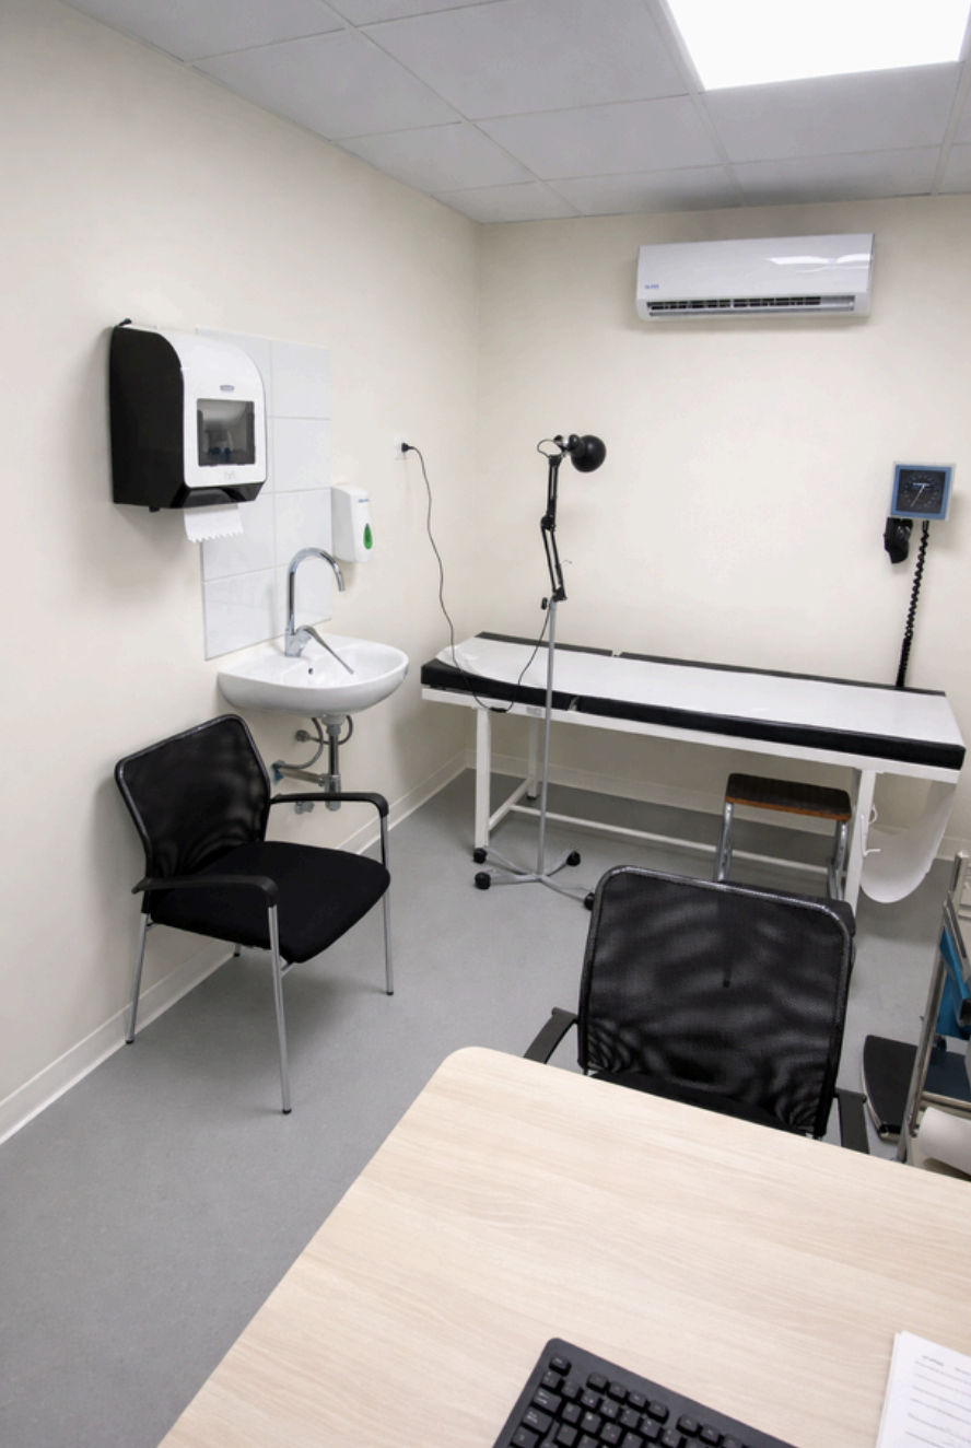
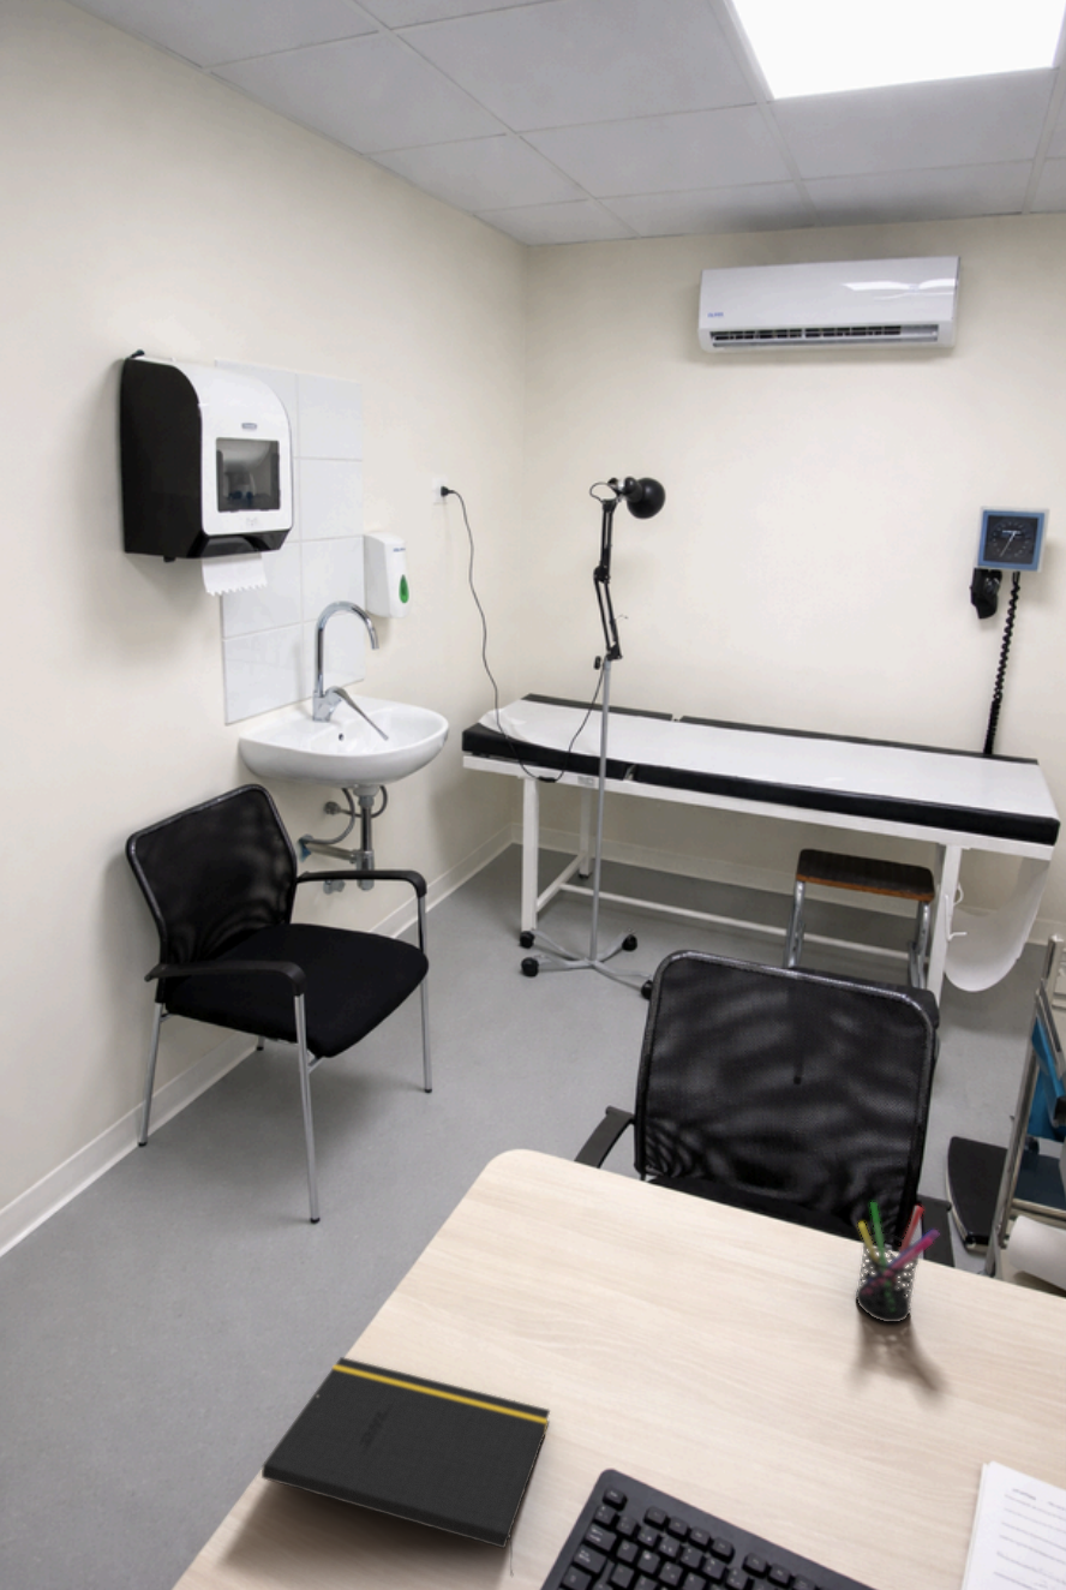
+ notepad (413, 1442)
+ pen holder (888, 1253)
